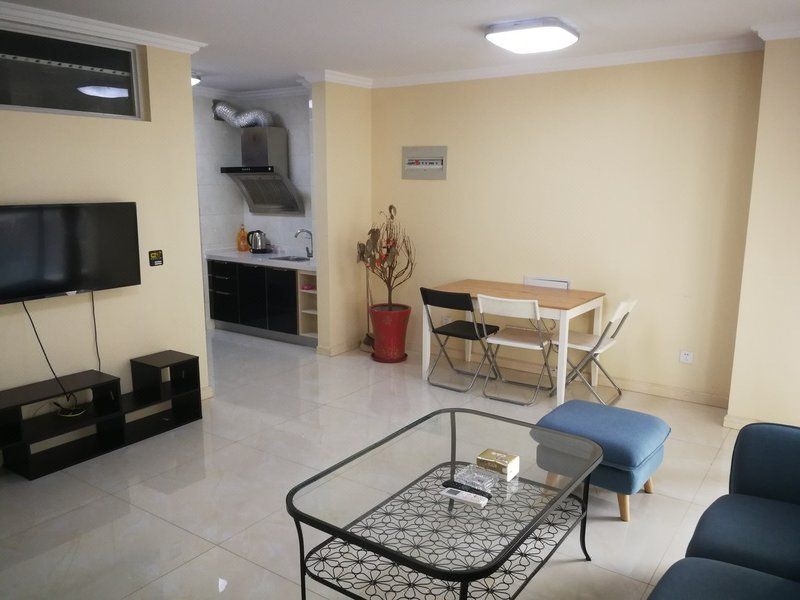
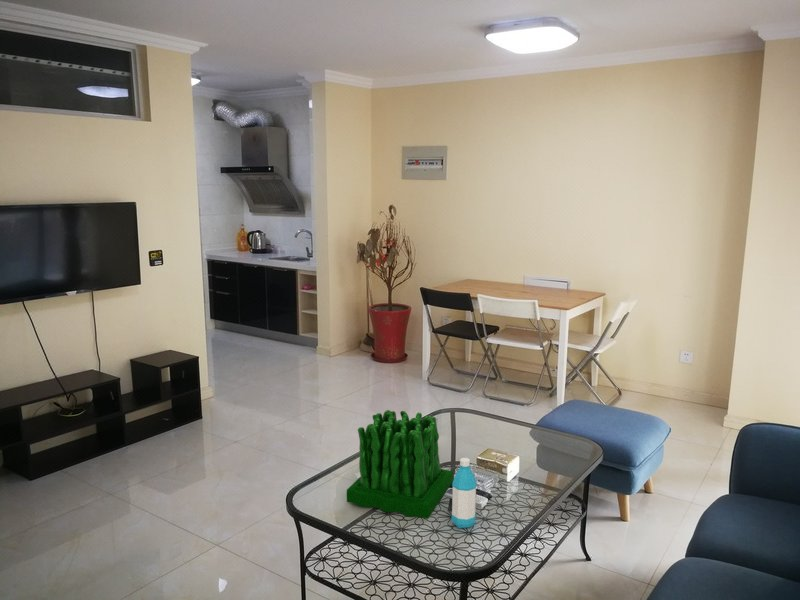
+ water bottle (464, 492)
+ plant (401, 457)
